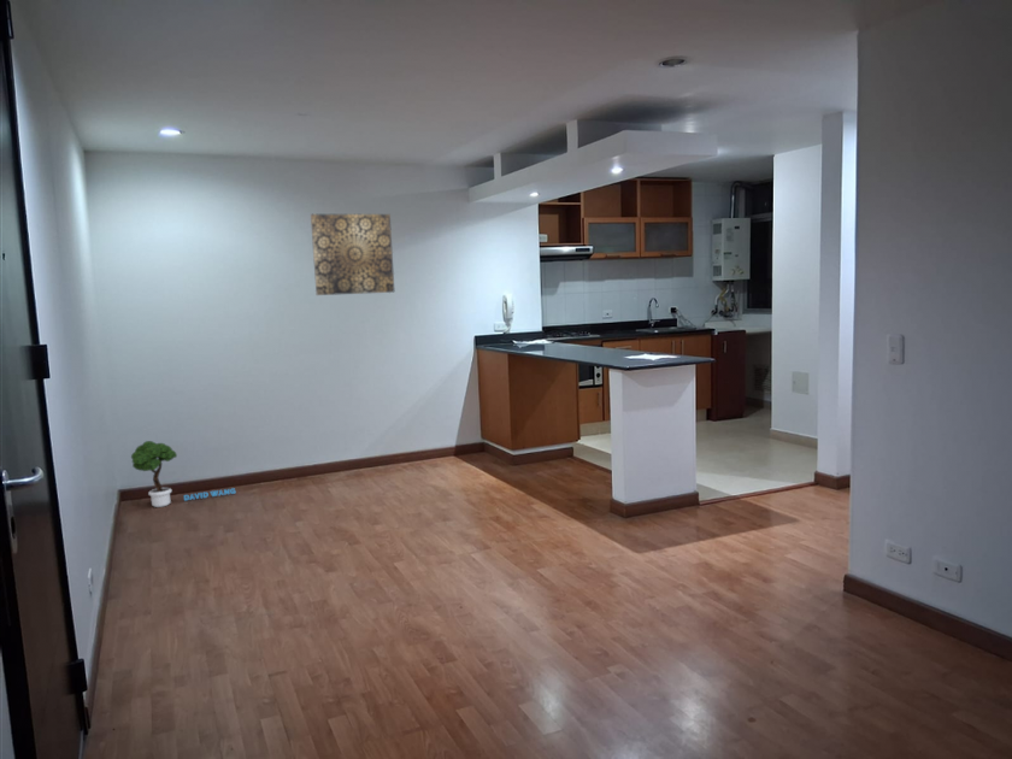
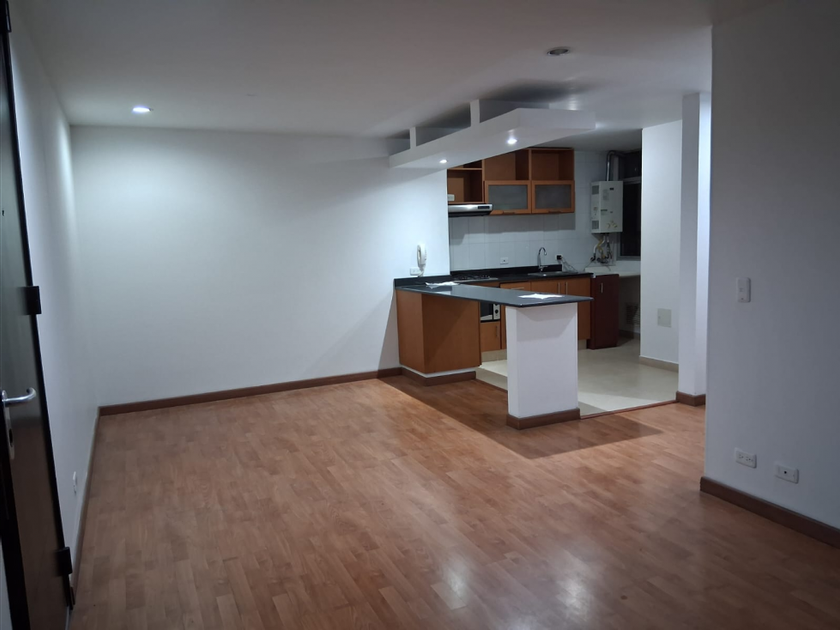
- potted tree (175, 457)
- wall art (353, 254)
